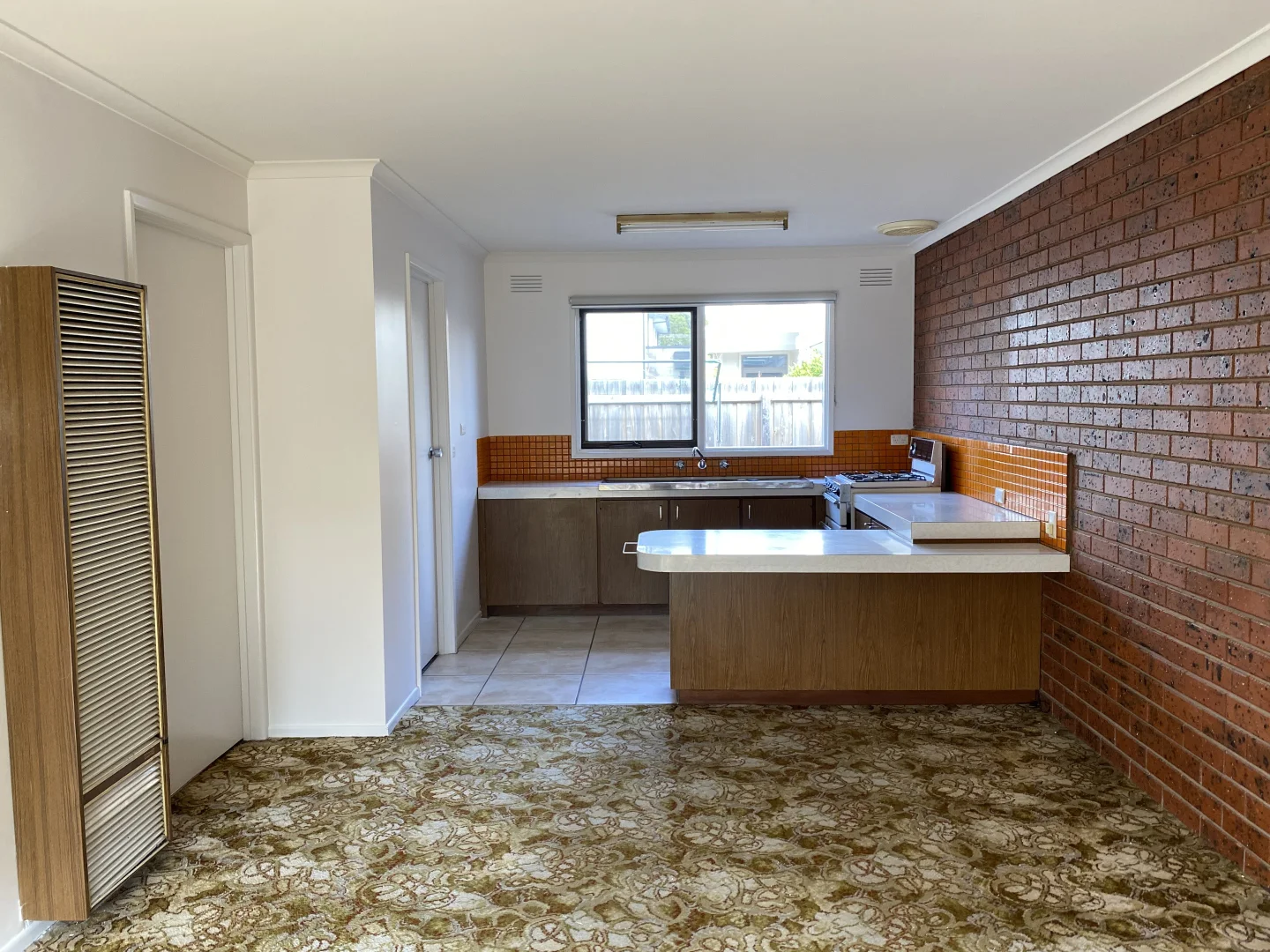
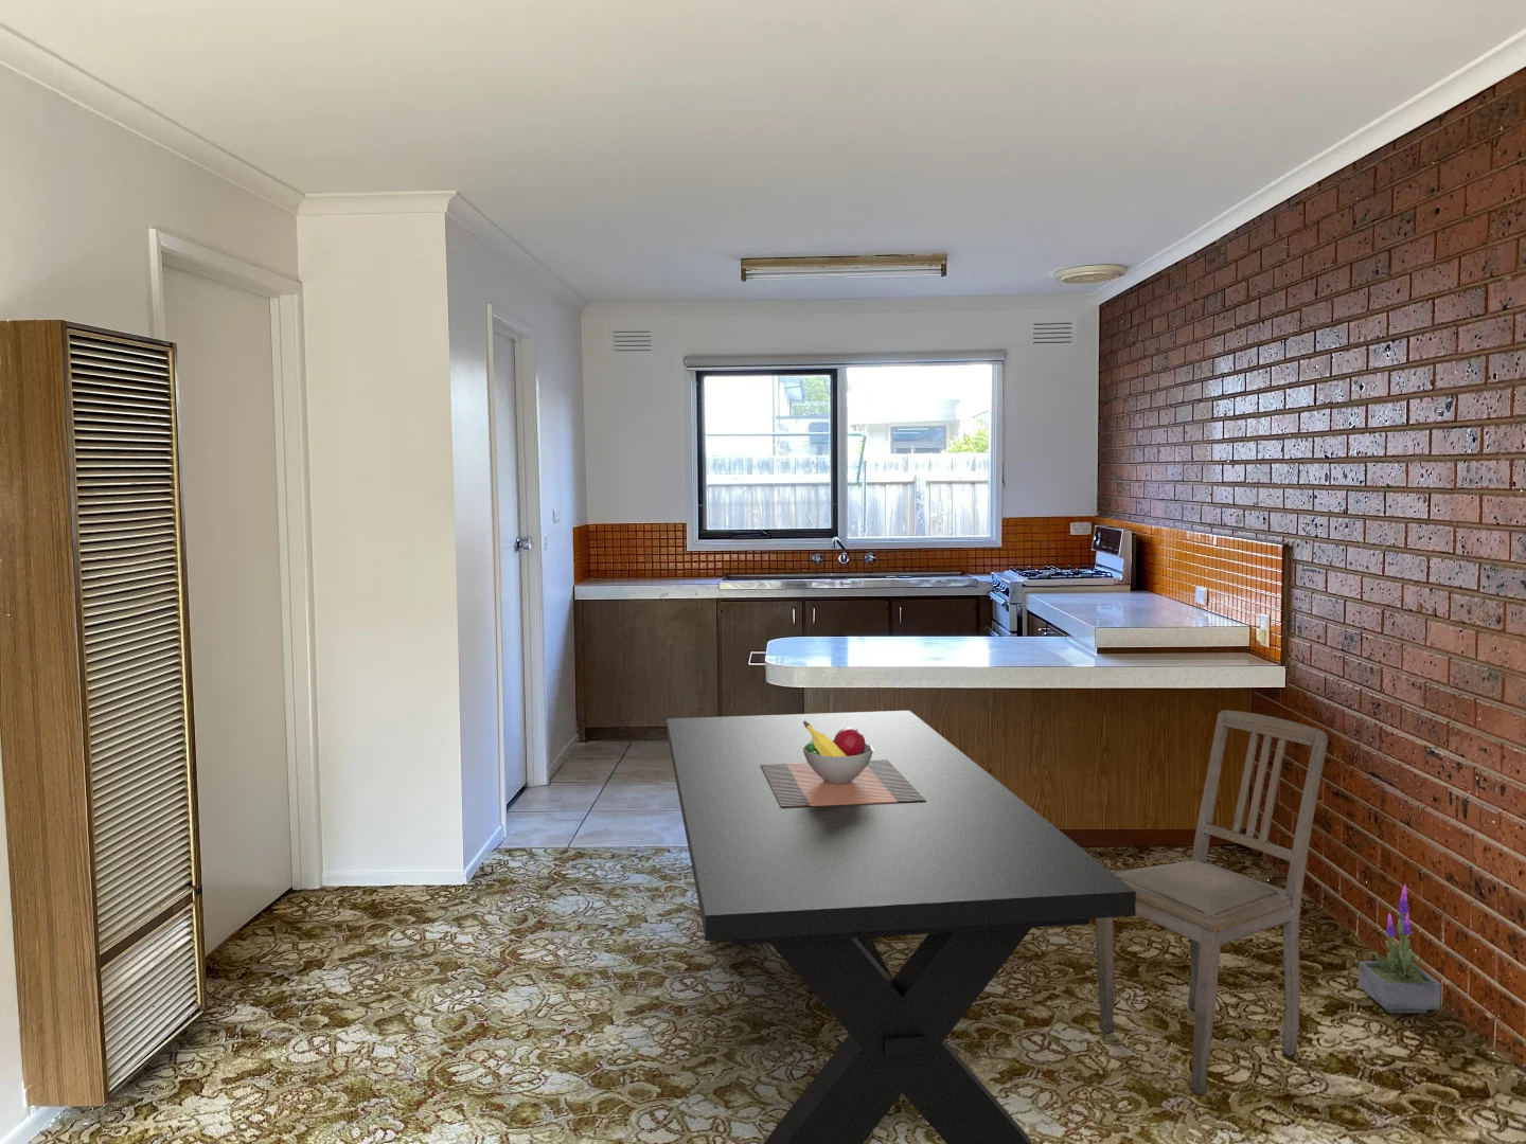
+ dining table (839, 869)
+ potted plant (1400, 943)
+ dining chair (1206, 887)
